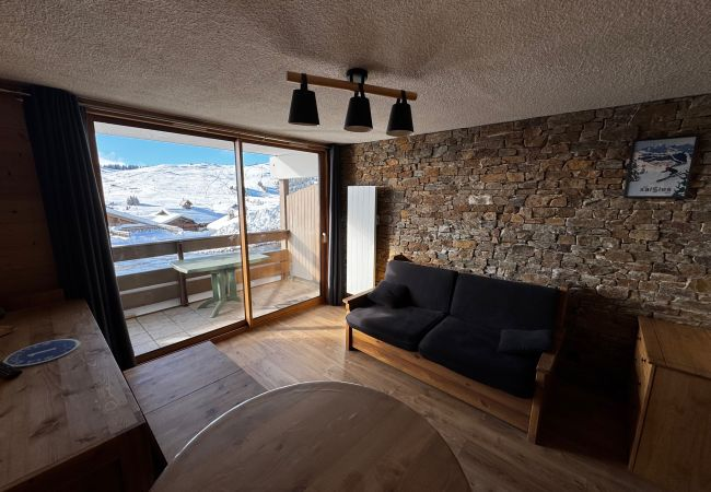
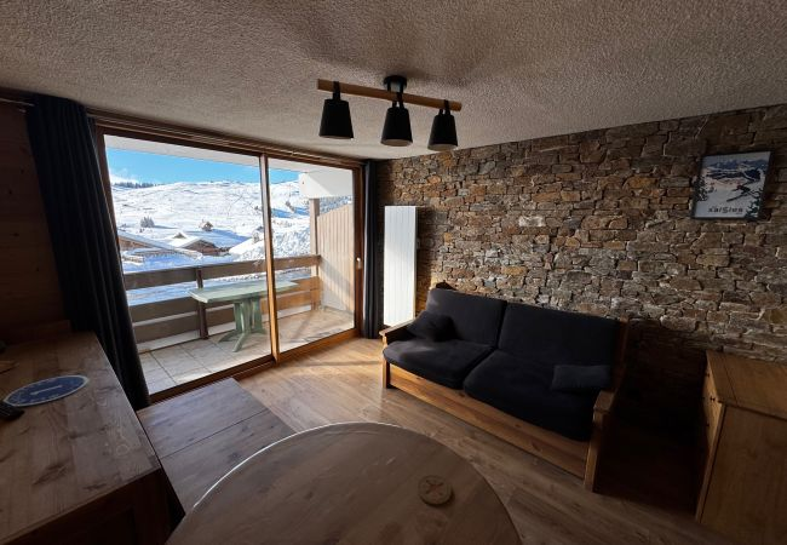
+ coaster (433, 488)
